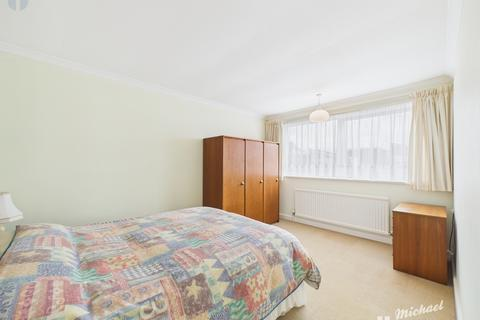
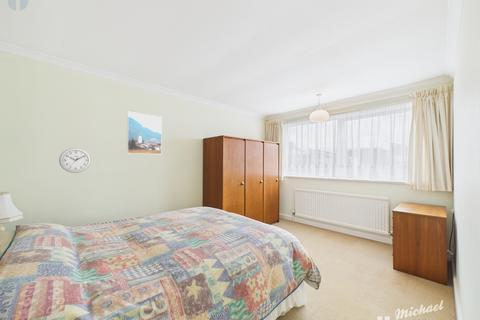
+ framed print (145, 134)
+ wall clock (75, 160)
